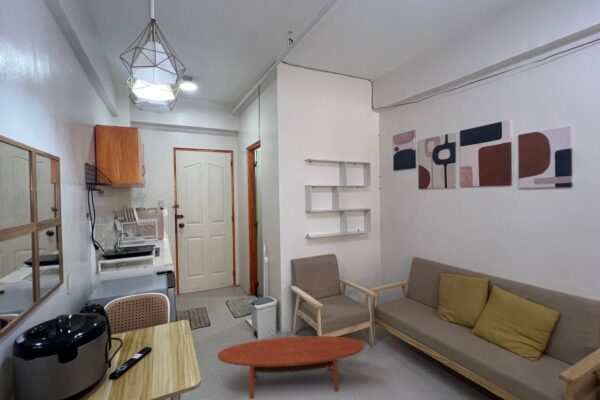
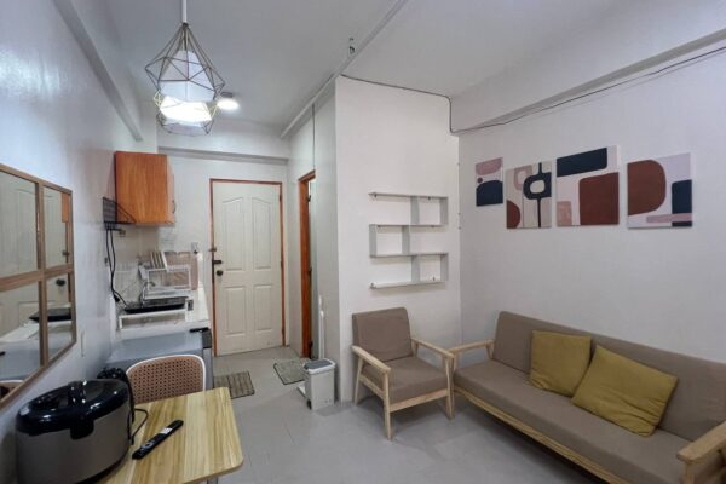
- coffee table (293, 365)
